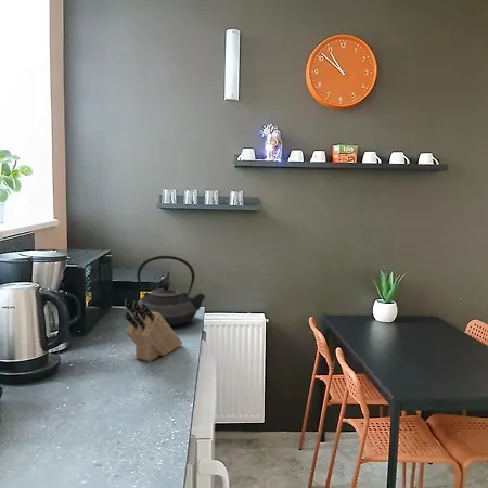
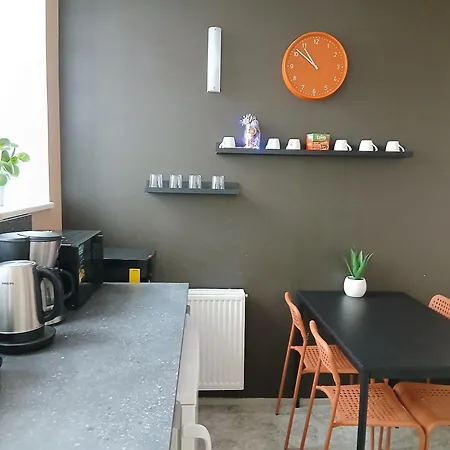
- teapot (169, 288)
- knife block (152, 323)
